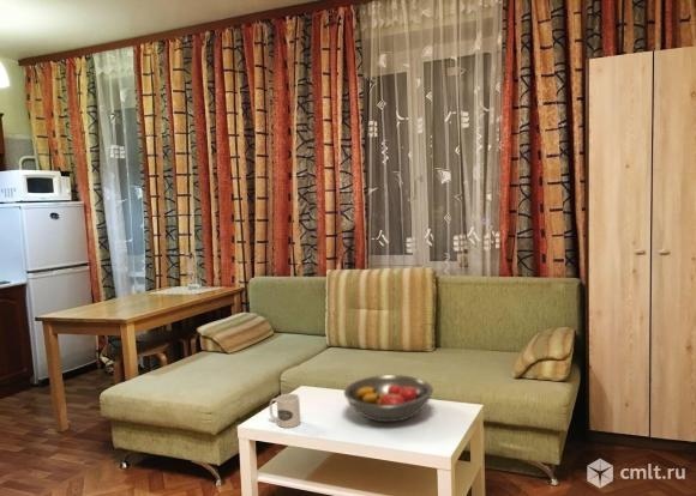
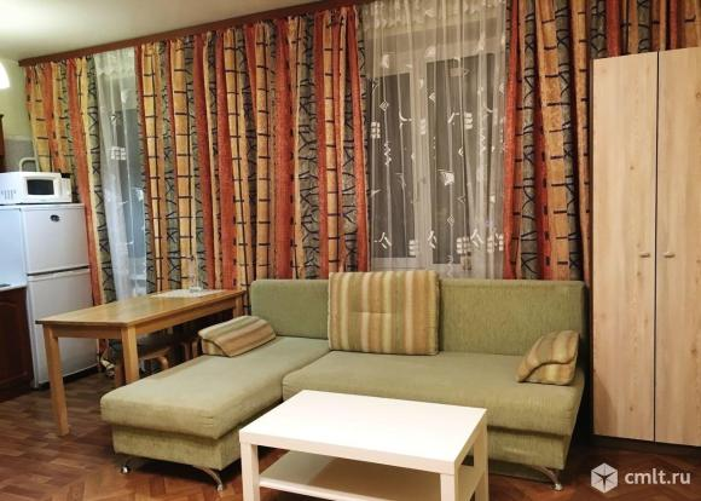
- mug (283, 410)
- fruit bowl (388, 398)
